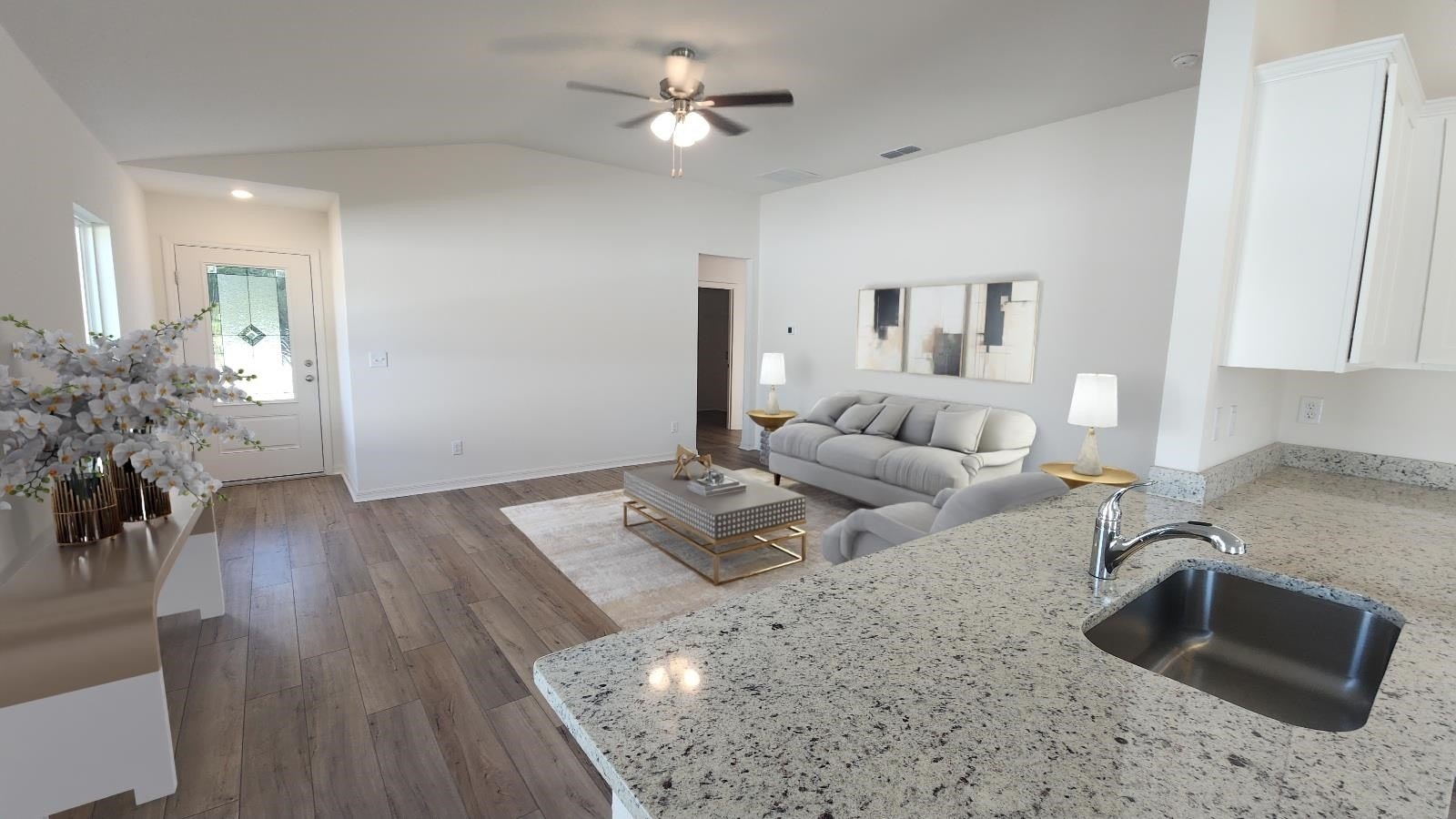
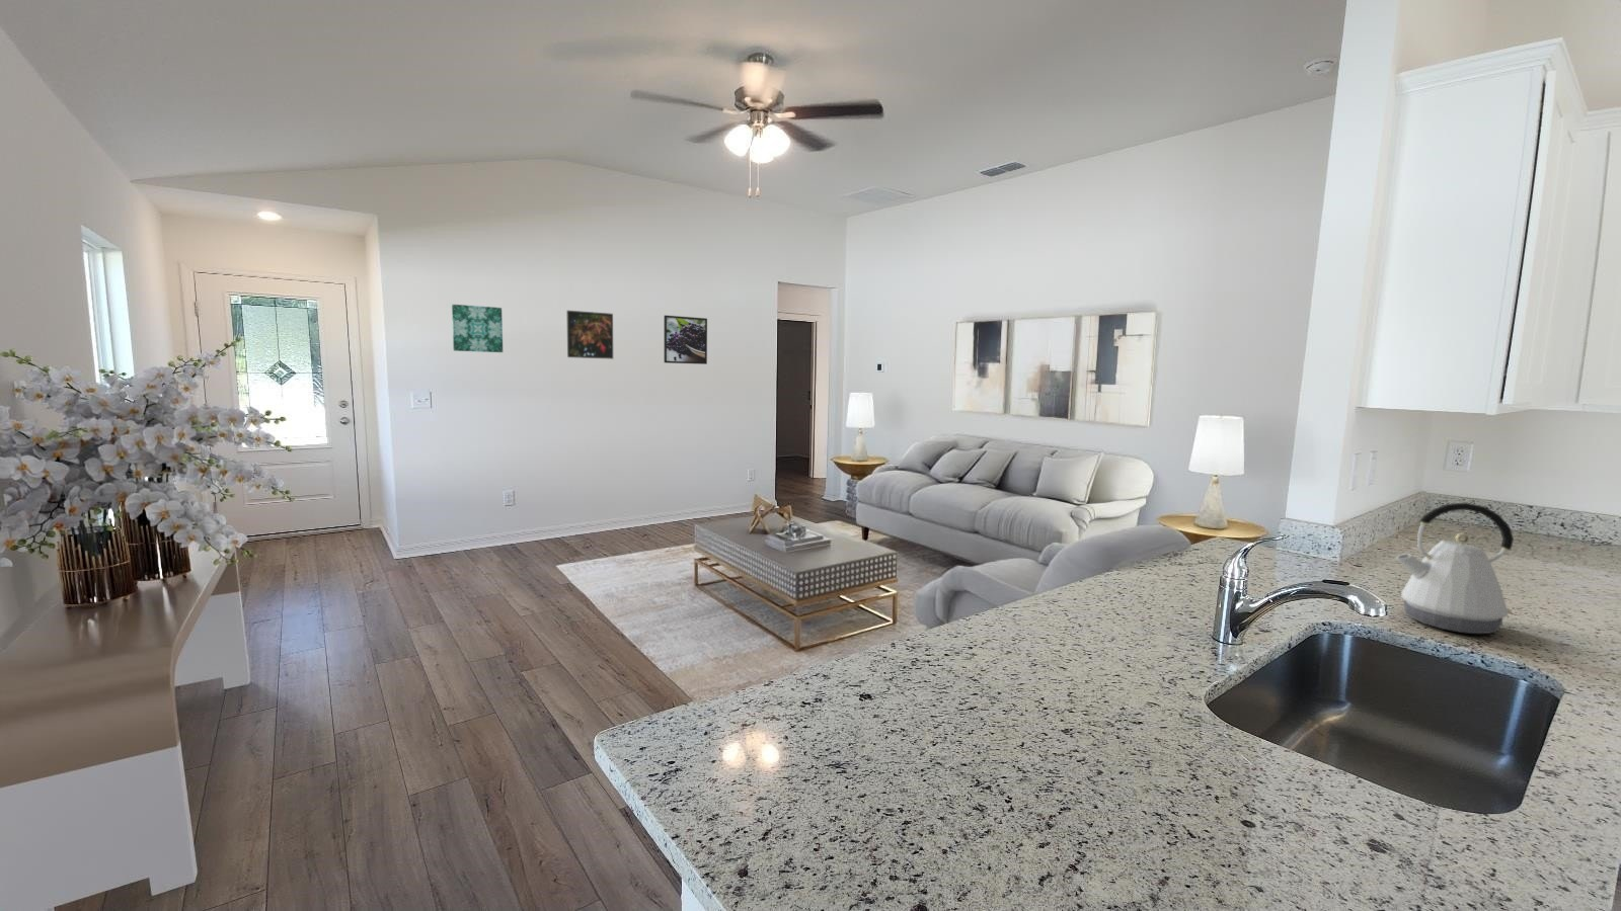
+ kettle (1454, 563)
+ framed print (686, 340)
+ wall art (478, 329)
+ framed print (590, 335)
